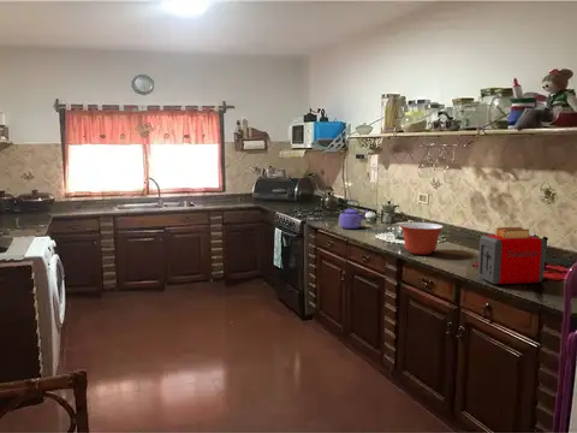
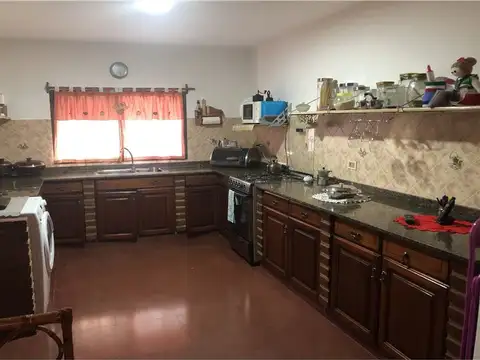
- toaster (510, 254)
- kettle (353, 213)
- mixing bowl (420, 238)
